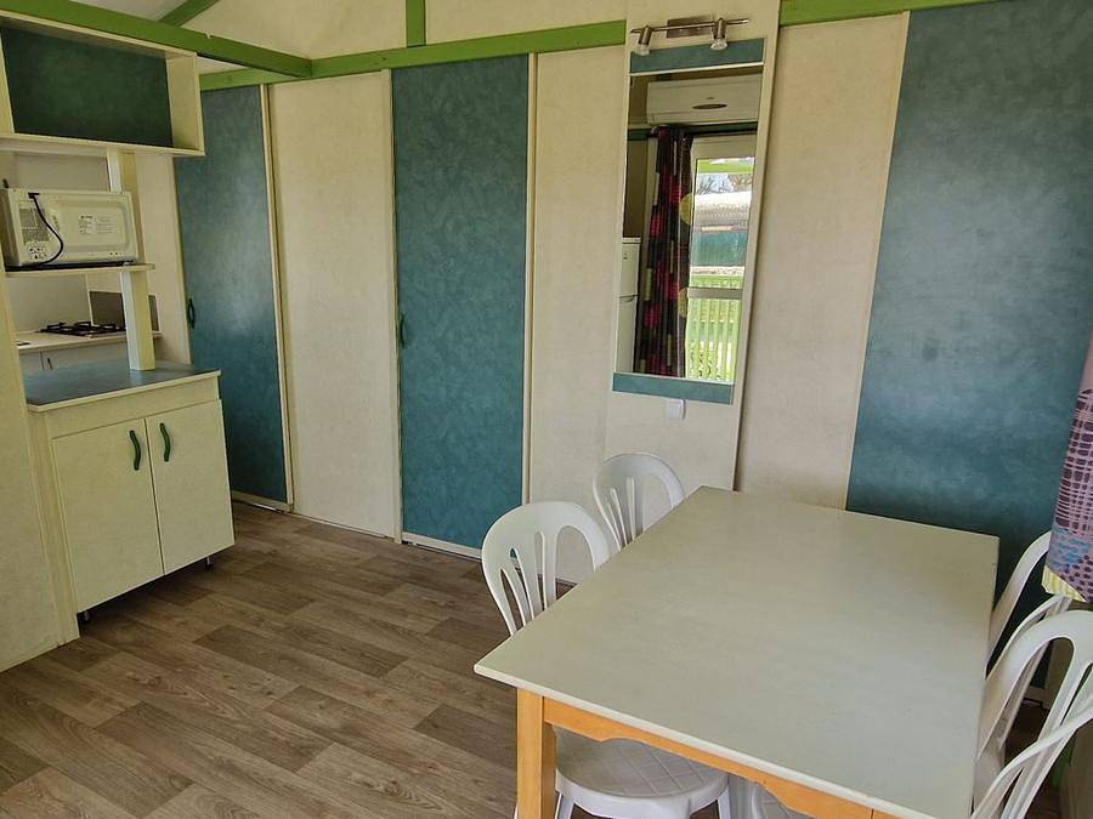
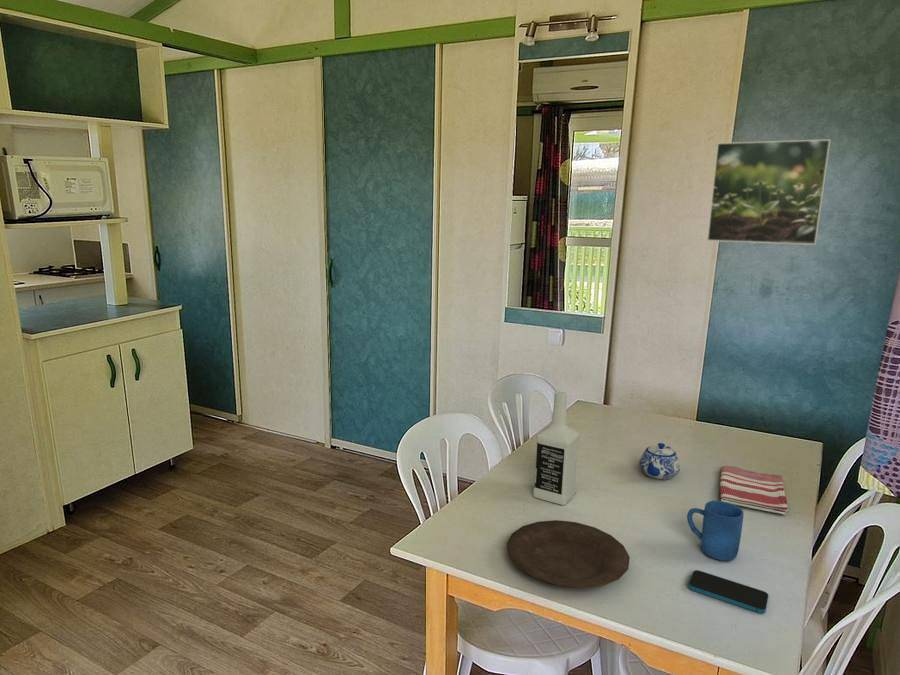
+ dish towel (752, 487)
+ vodka (557, 444)
+ smartphone (727, 590)
+ teapot (658, 460)
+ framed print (765, 192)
+ plate (566, 555)
+ mug (713, 529)
